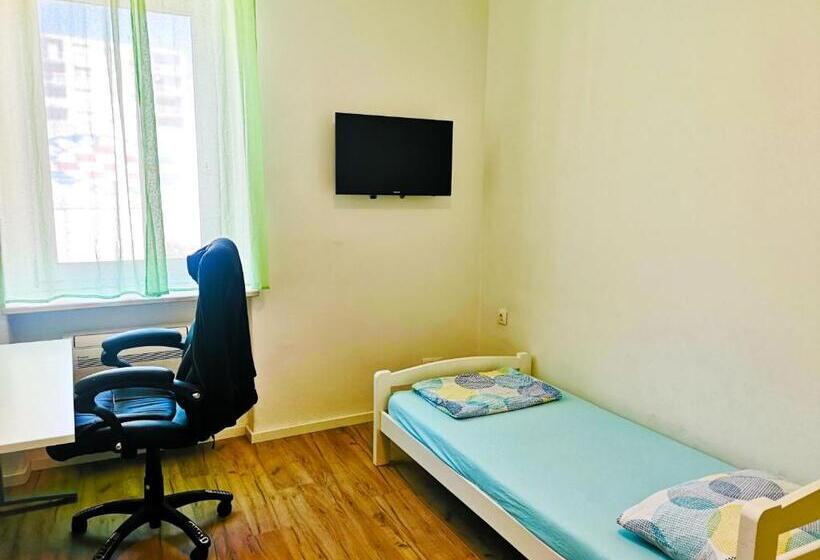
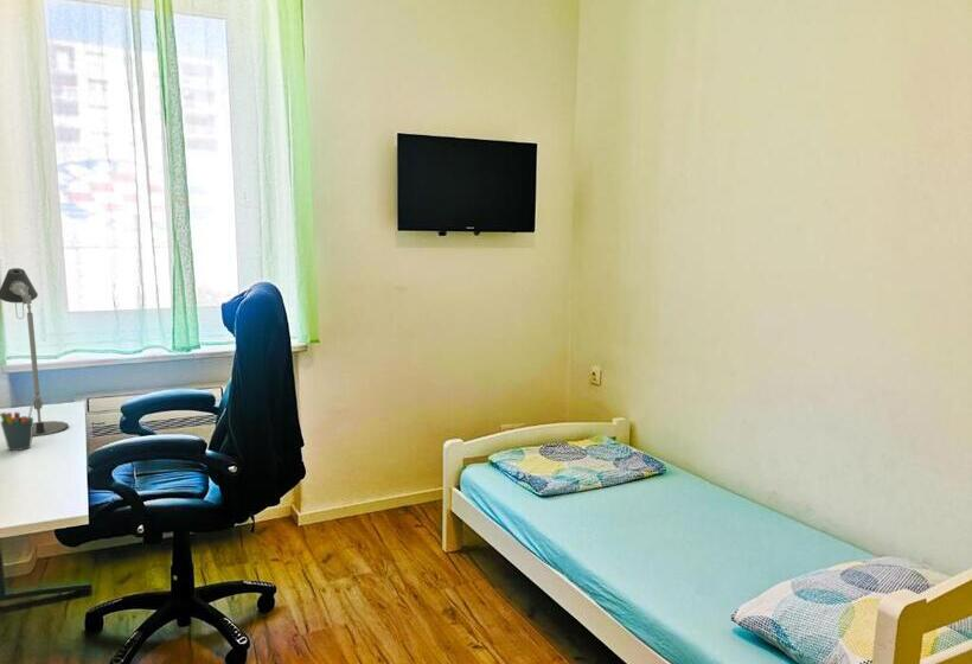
+ desk lamp (30, 346)
+ pen holder (17, 427)
